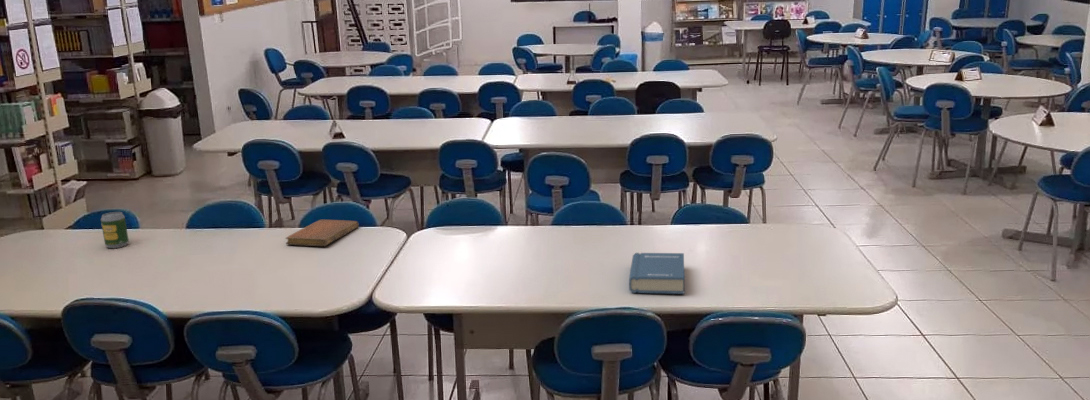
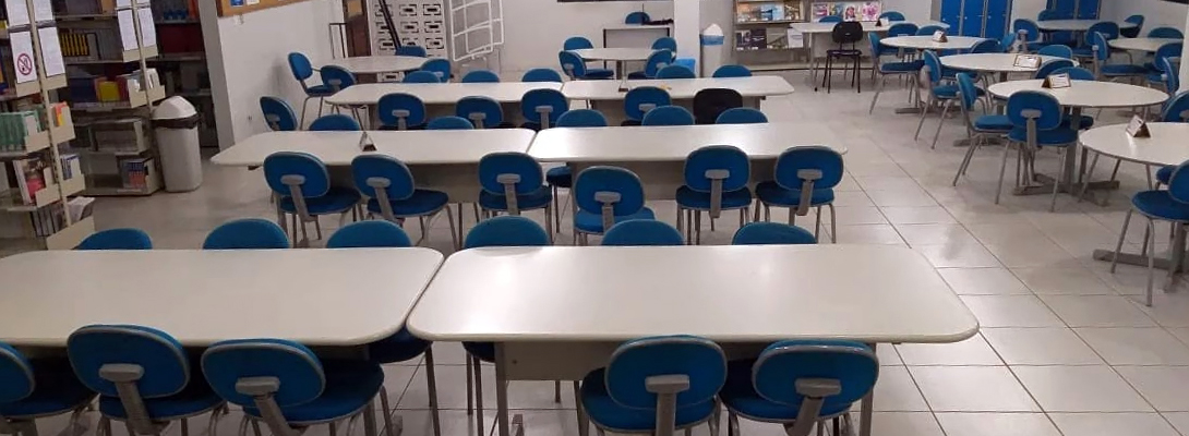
- soda can (114, 229)
- notebook (323, 232)
- book (657, 272)
